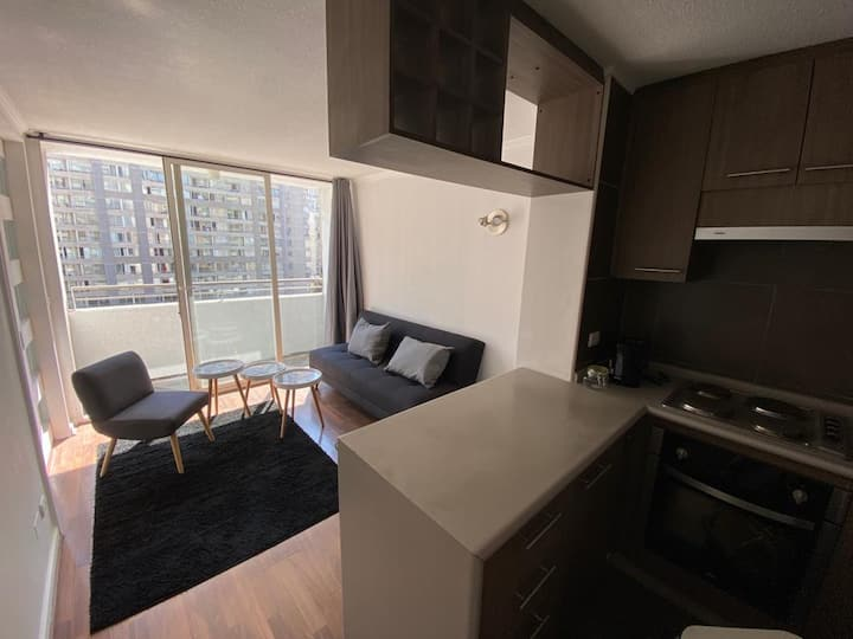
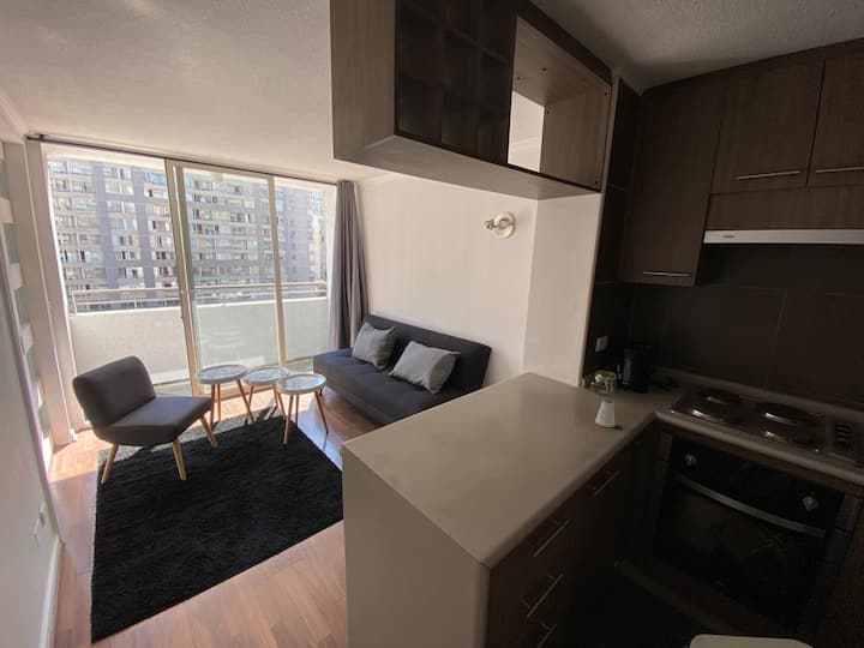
+ saltshaker (606, 410)
